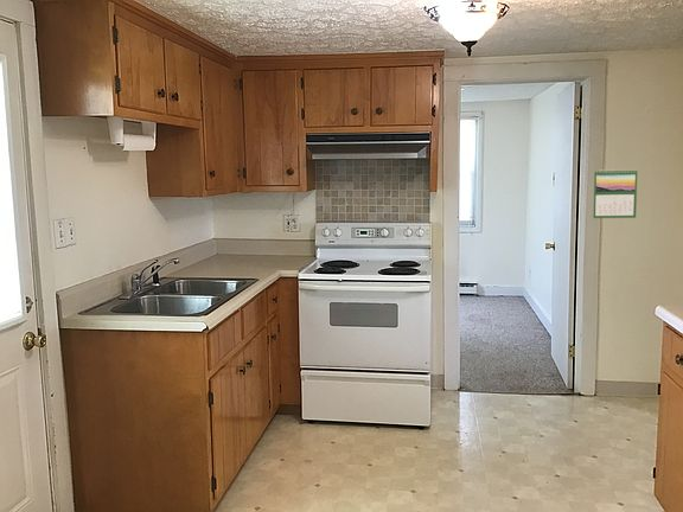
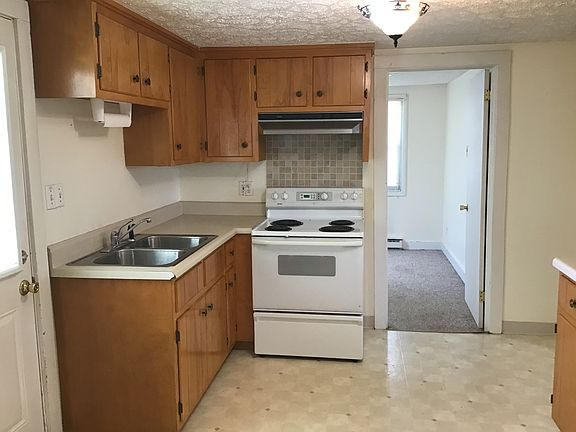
- calendar (614, 193)
